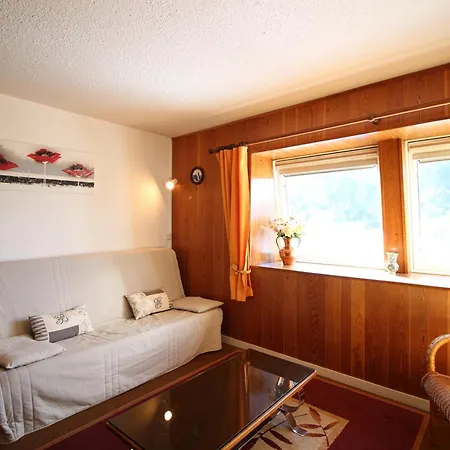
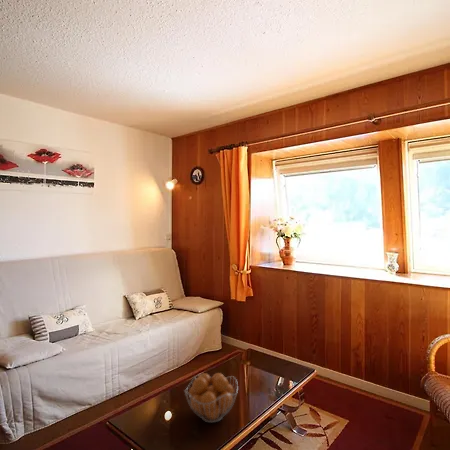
+ fruit basket (211, 396)
